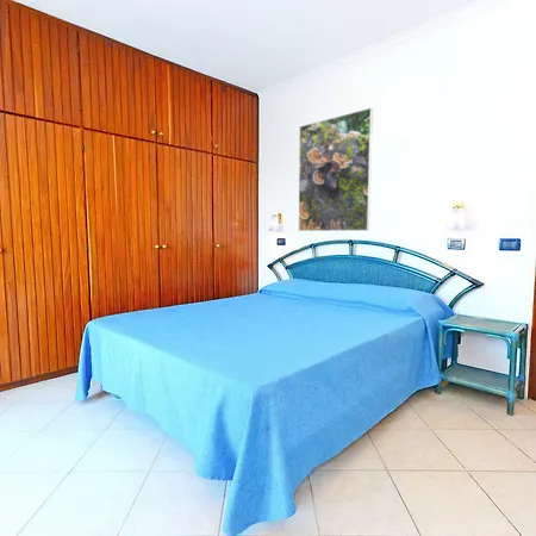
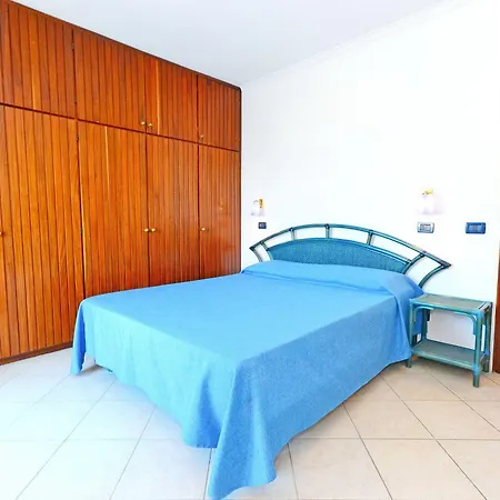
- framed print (331, 175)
